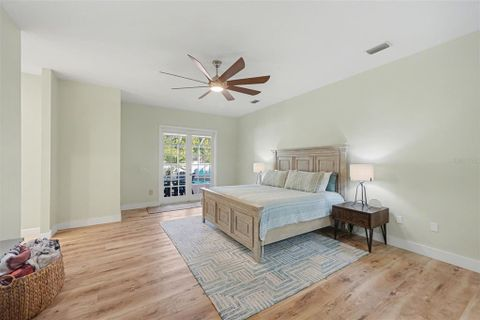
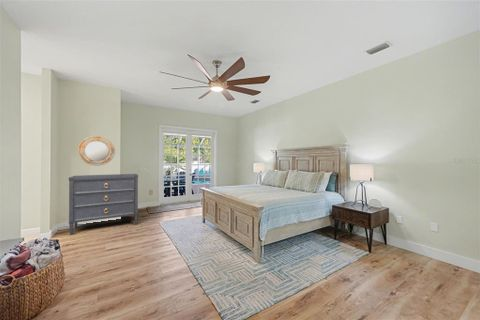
+ dresser (106, 200)
+ home mirror (97, 150)
